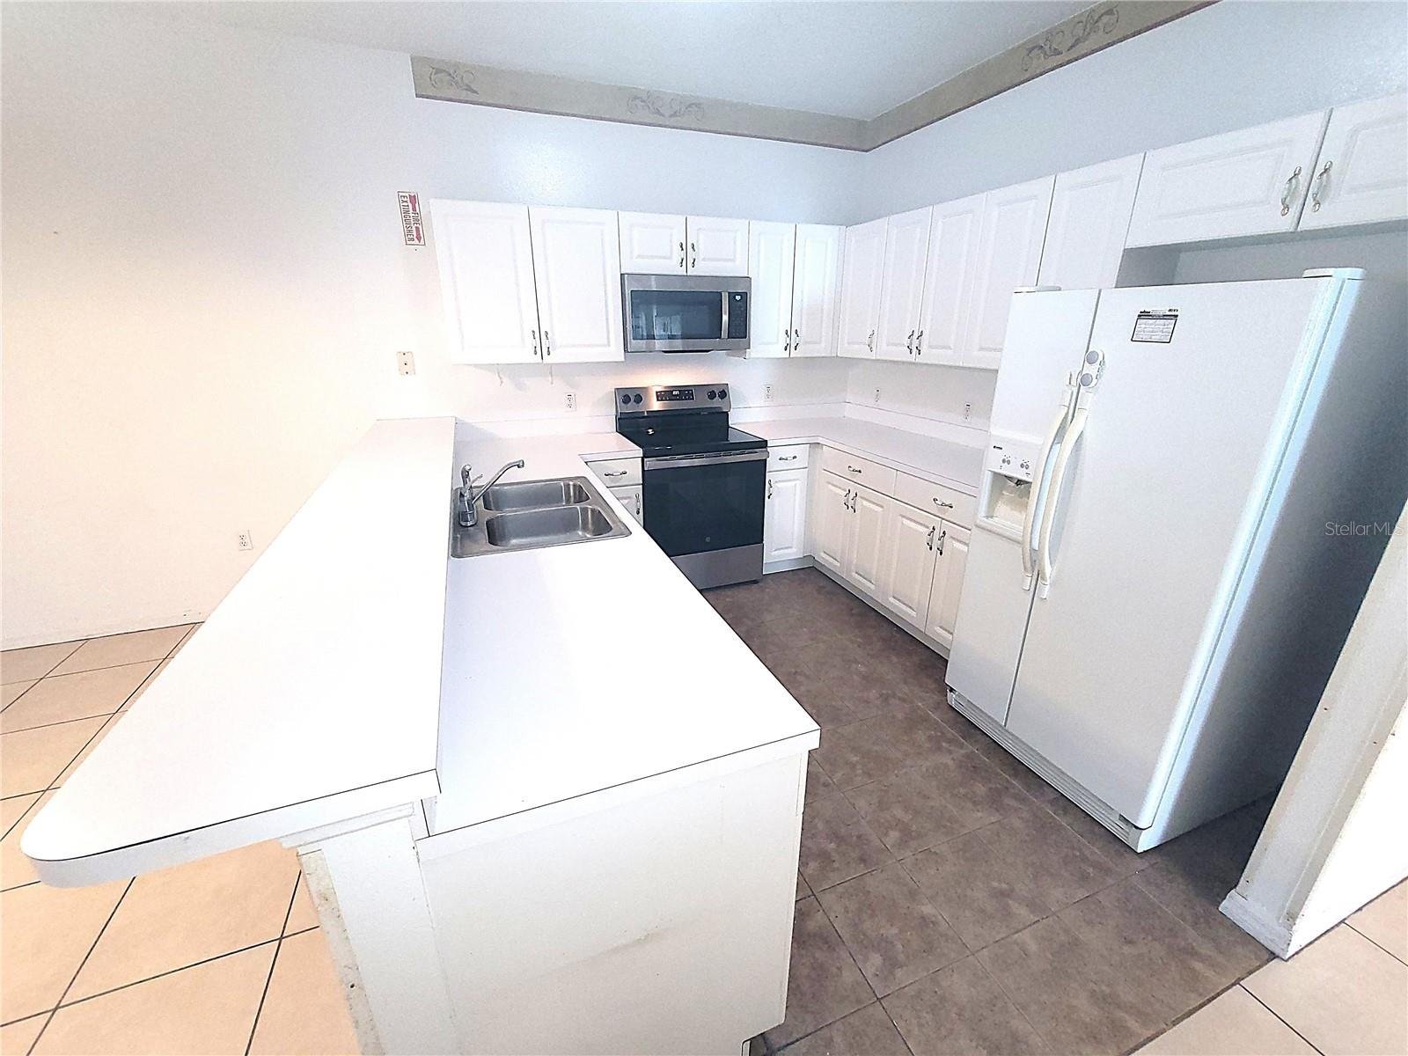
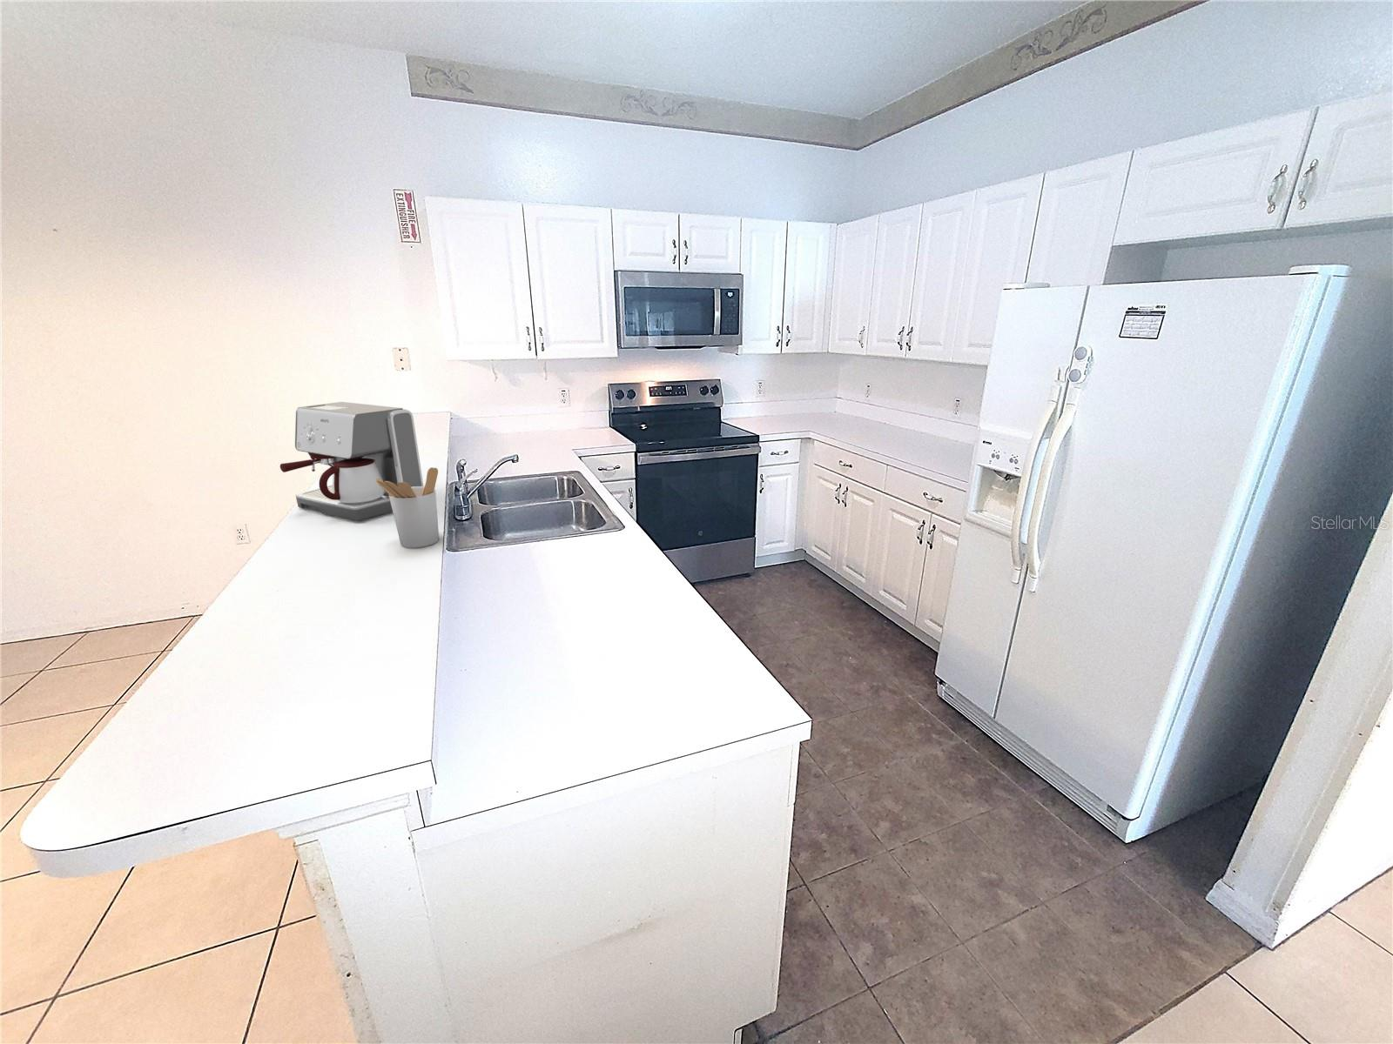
+ utensil holder (409, 508)
+ coffee maker (355, 456)
